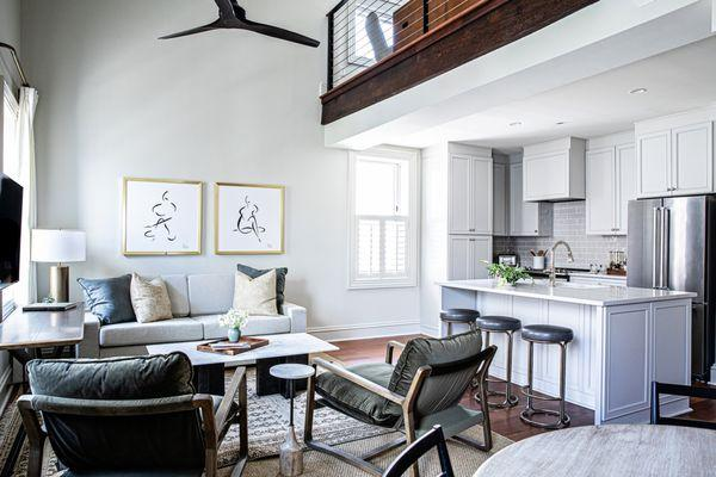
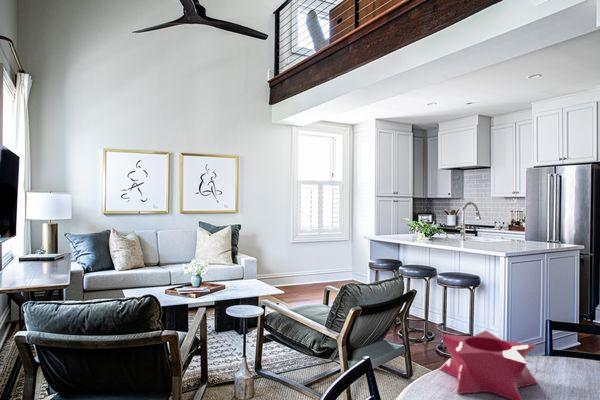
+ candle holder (491, 364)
